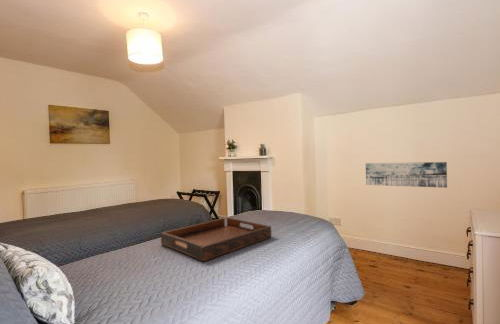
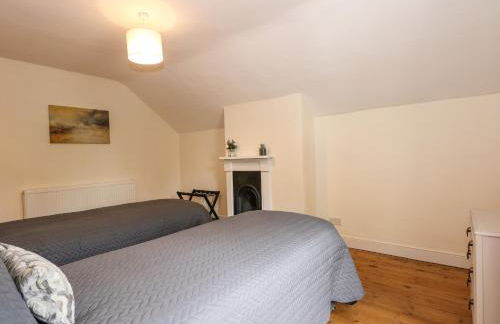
- wall art (403, 174)
- serving tray (217, 234)
